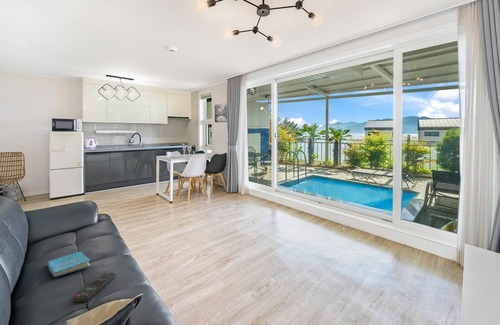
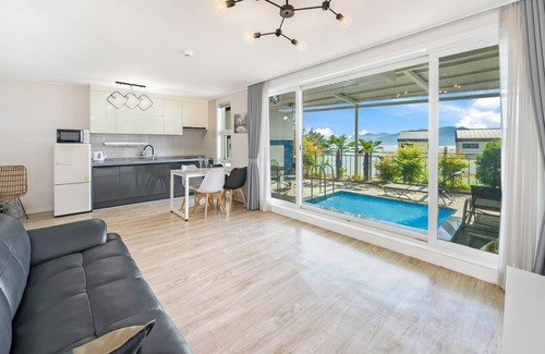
- cover (68, 262)
- remote control (96, 285)
